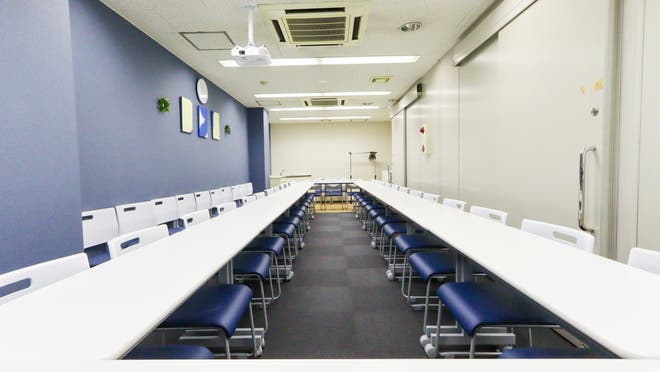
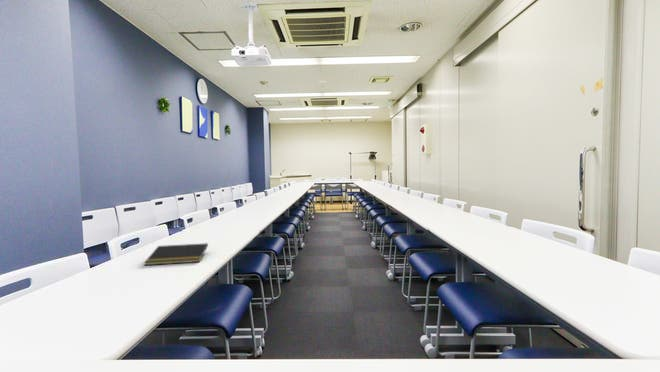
+ notepad (178, 253)
